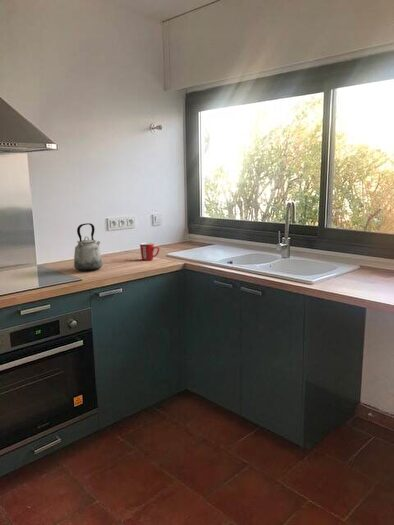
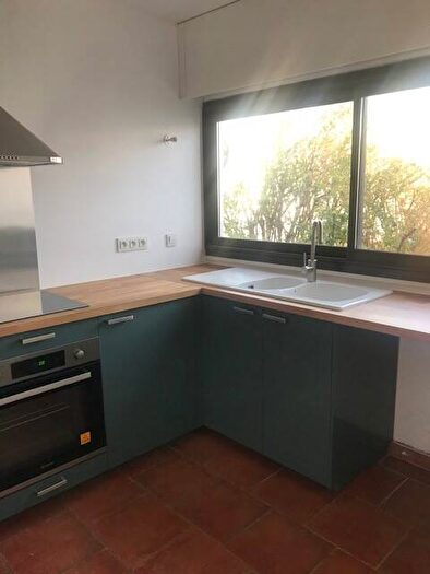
- mug (150, 251)
- kettle (90, 246)
